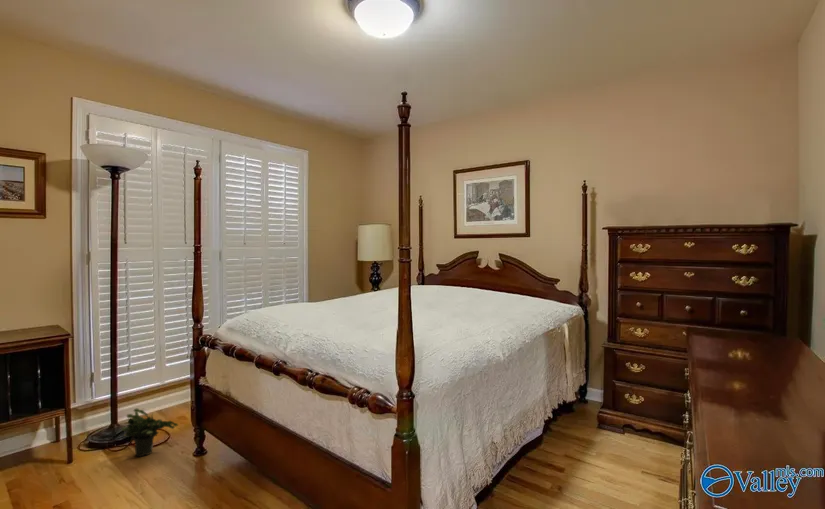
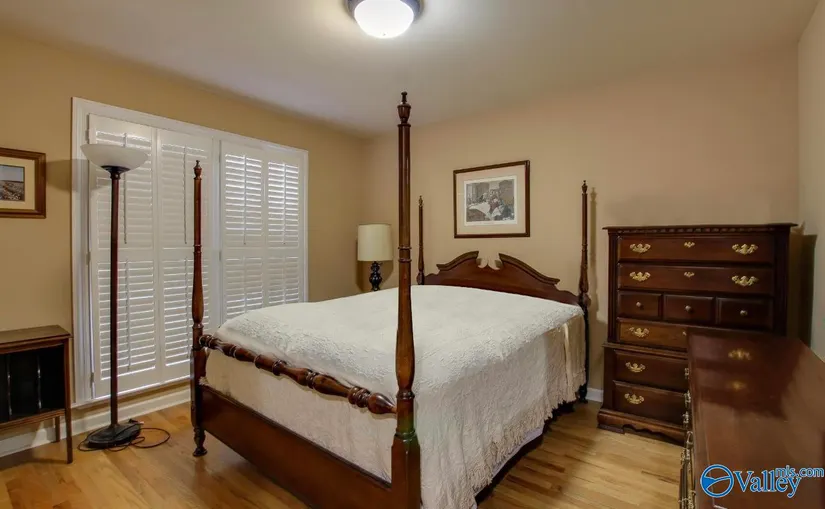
- potted plant (147, 430)
